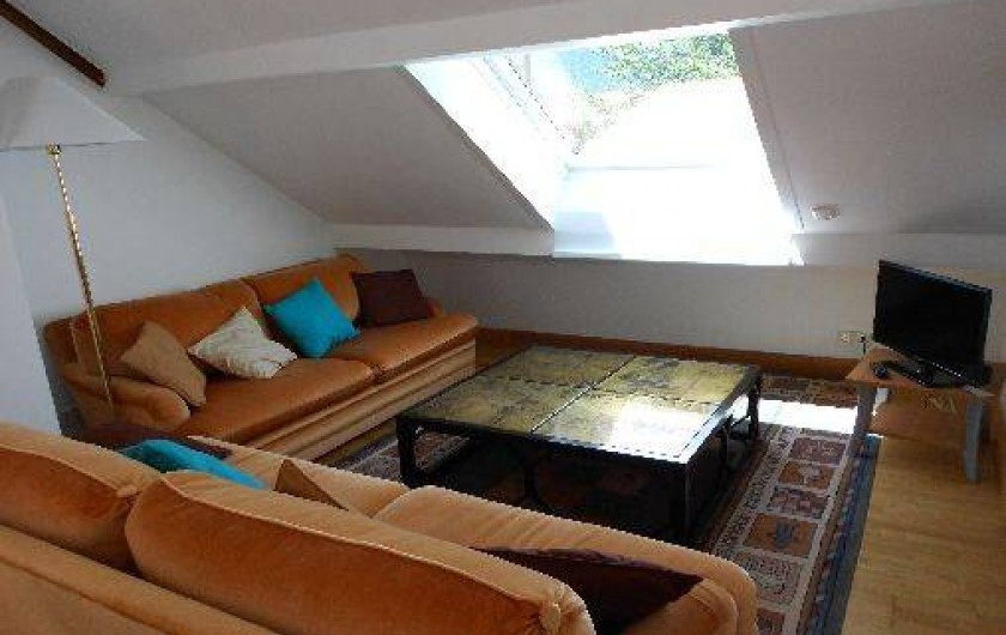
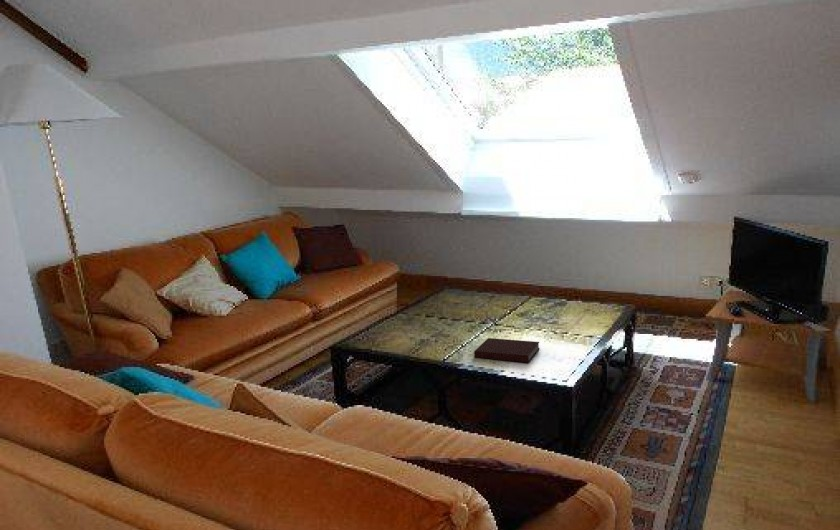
+ notebook (507, 349)
